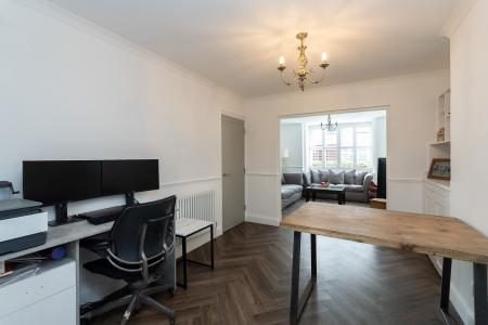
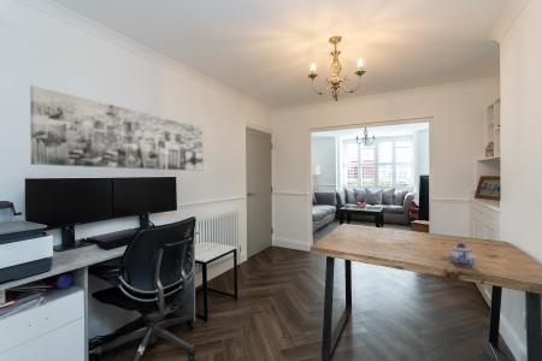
+ wall art (141, 140)
+ teapot (461, 254)
